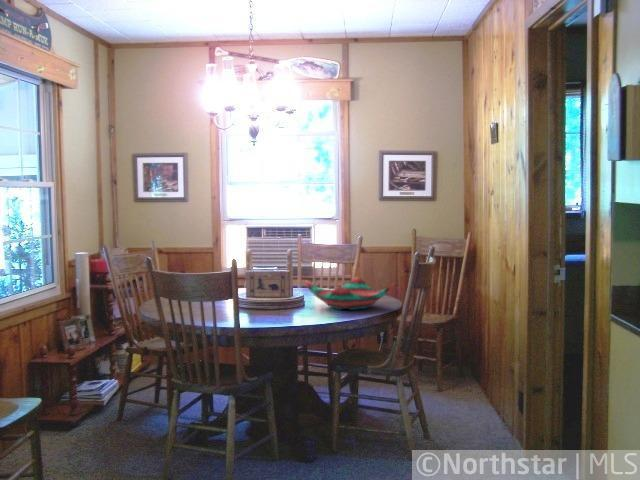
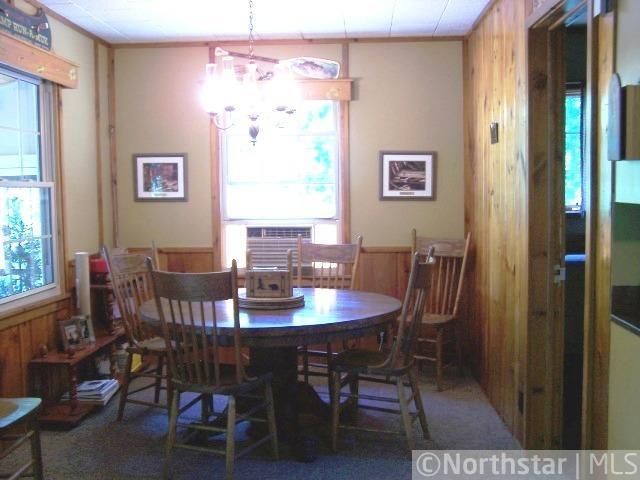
- decorative bowl (349, 293)
